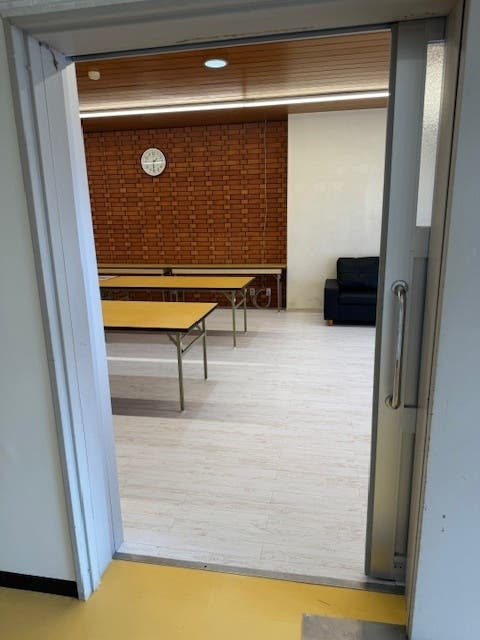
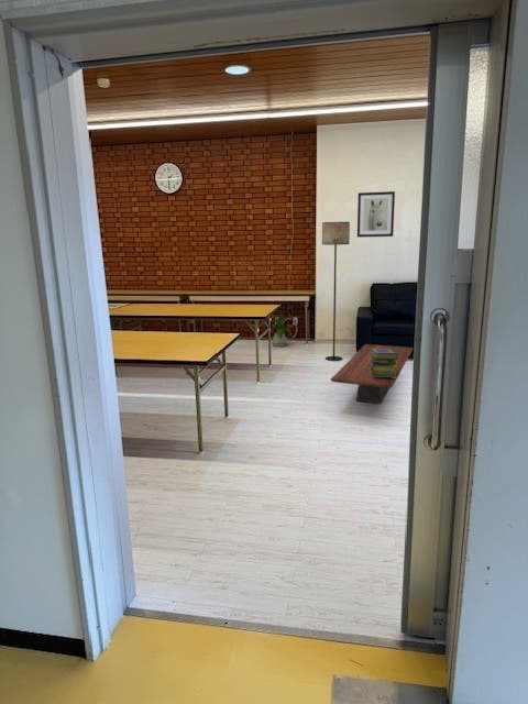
+ wall art (375, 215)
+ house plant (280, 328)
+ floor lamp (334, 293)
+ coffee table (375, 377)
+ stack of books (383, 362)
